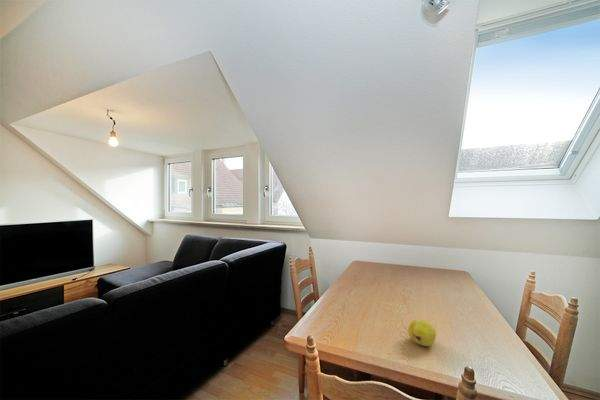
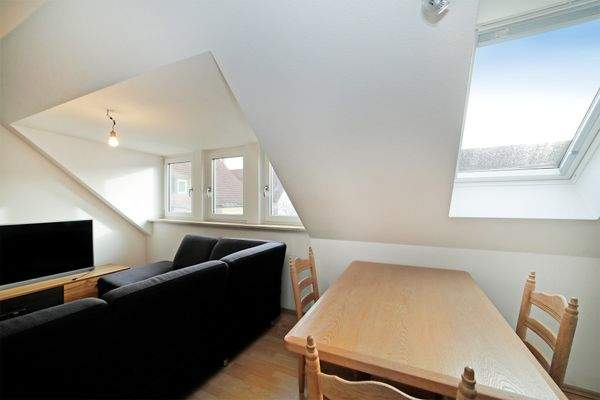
- fruit (421, 332)
